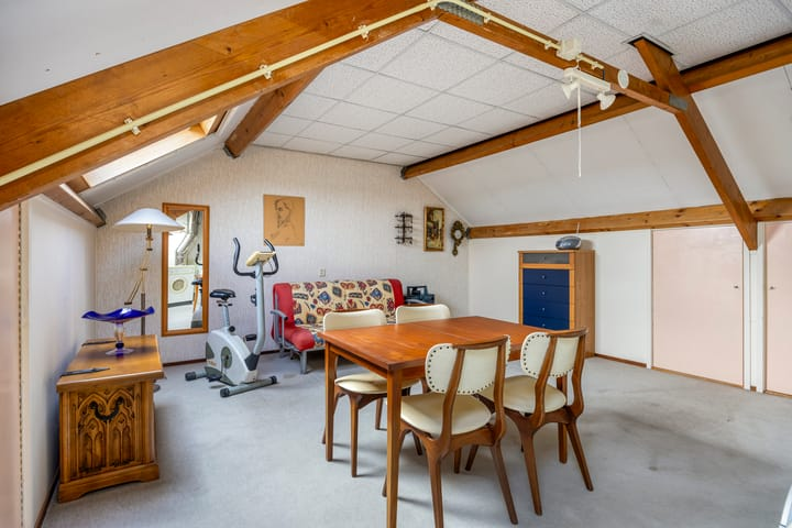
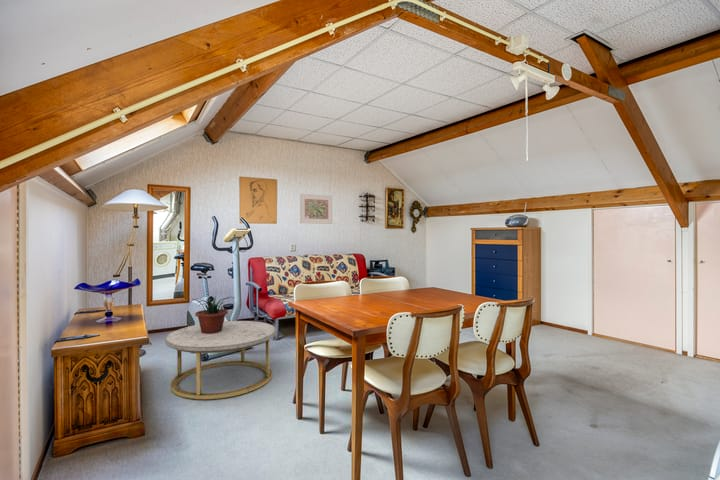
+ potted plant (213, 314)
+ coffee table (223, 351)
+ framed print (316, 209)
